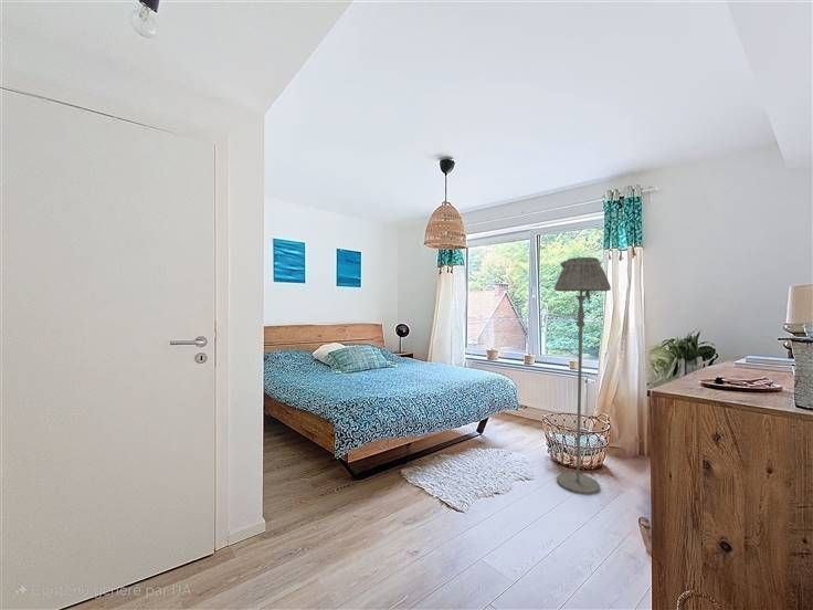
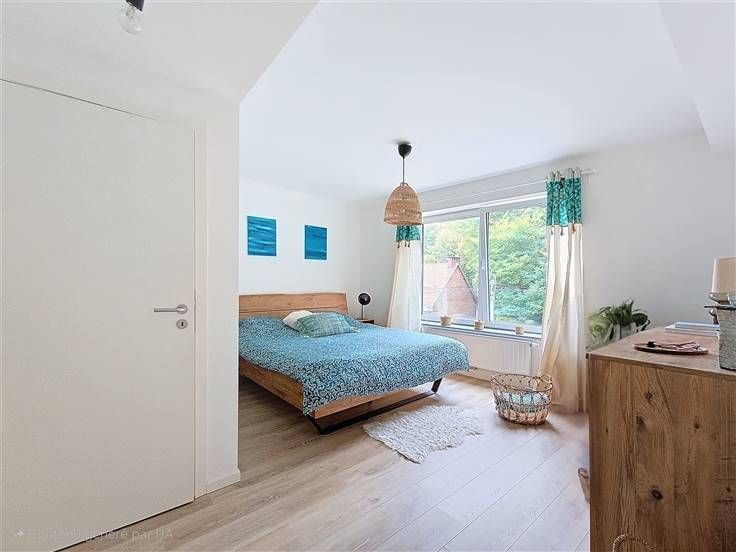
- floor lamp (580, 371)
